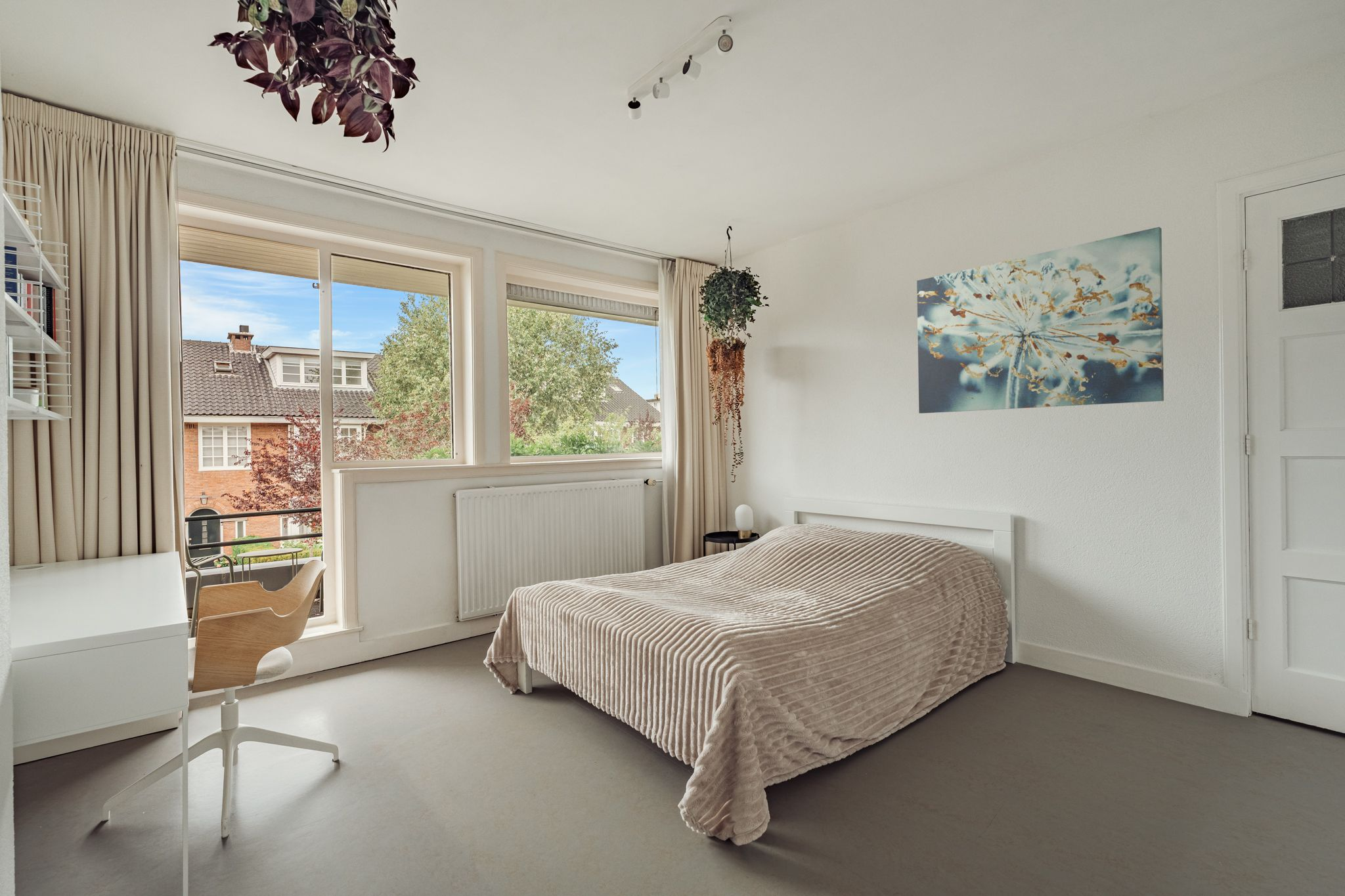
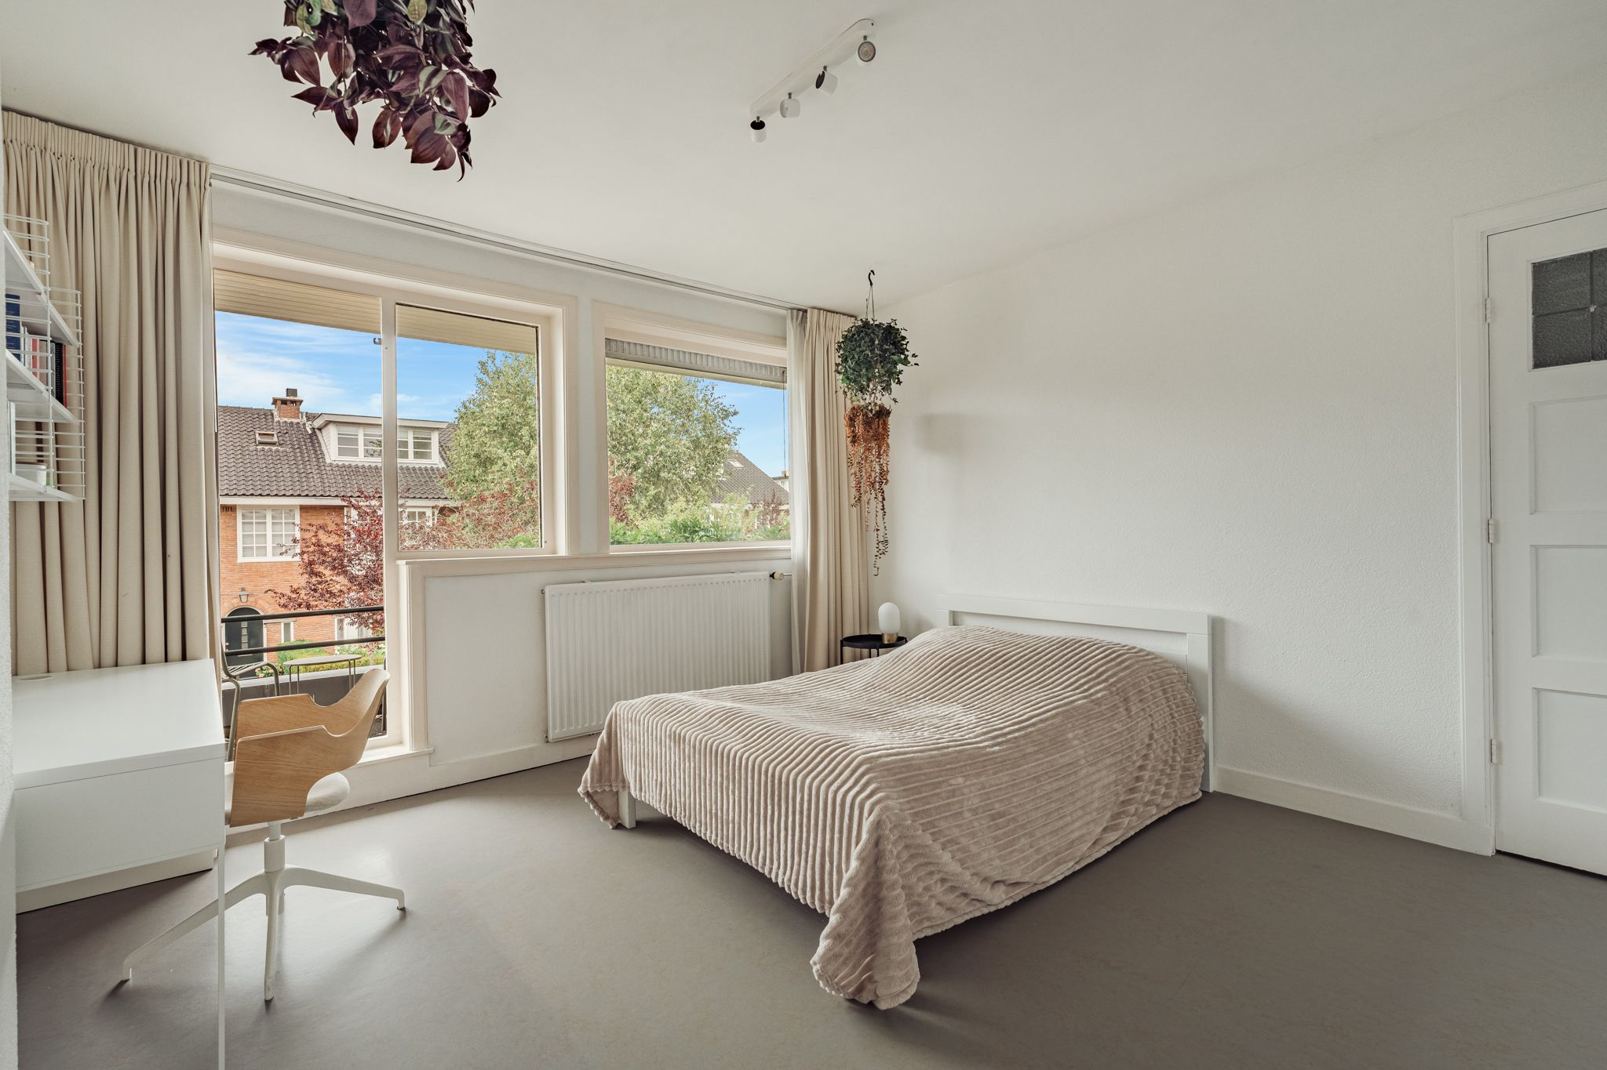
- wall art (1024, 333)
